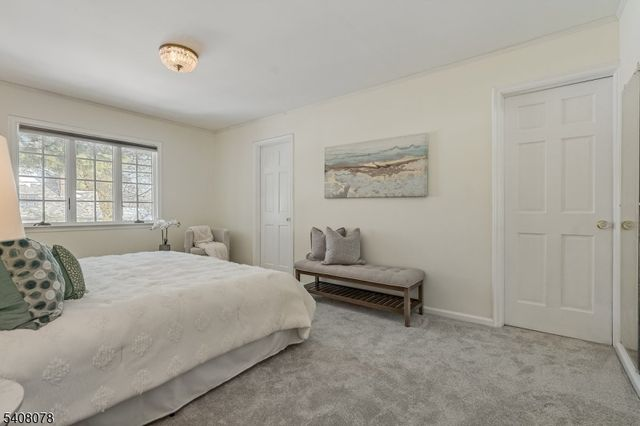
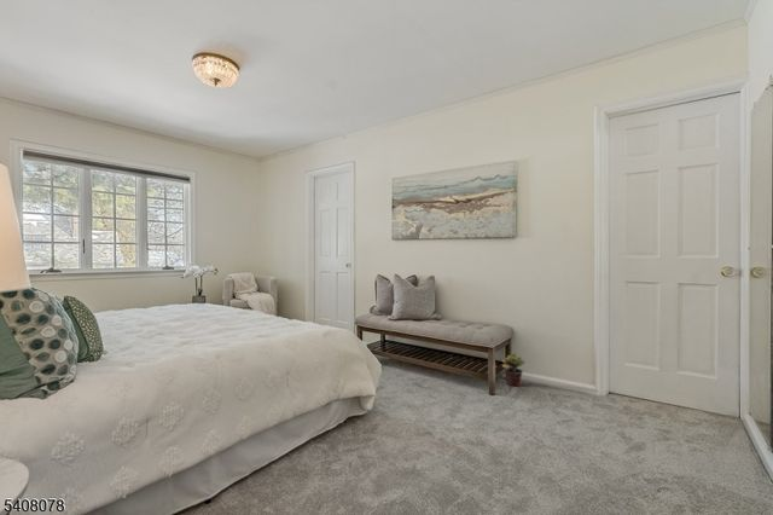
+ potted plant (513, 368)
